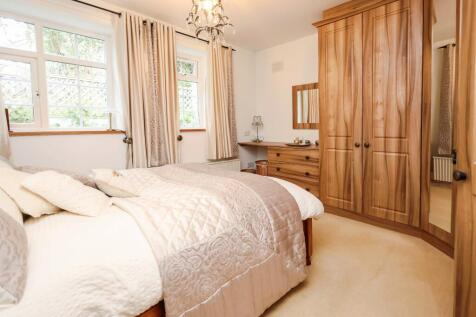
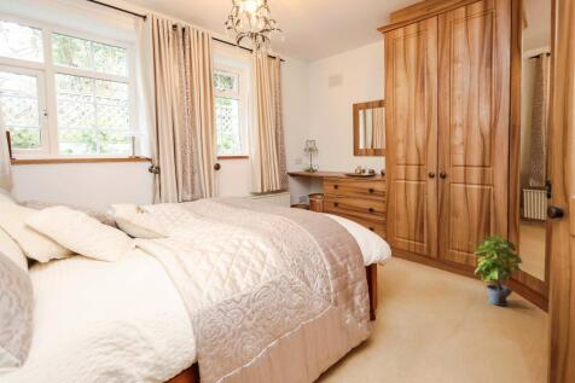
+ potted plant (496, 267)
